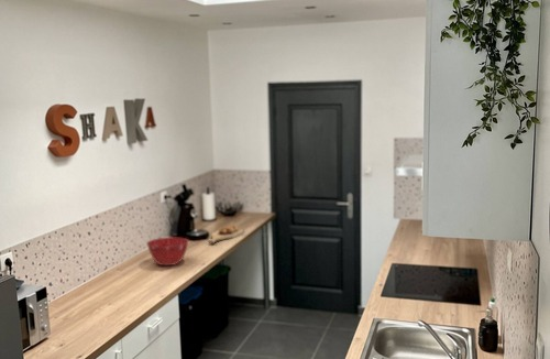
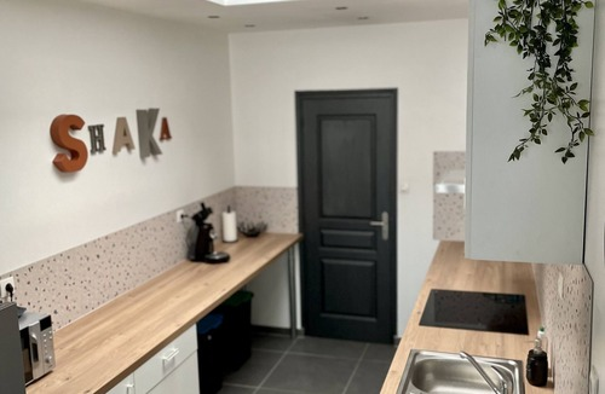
- cutting board (224, 232)
- mixing bowl (168, 252)
